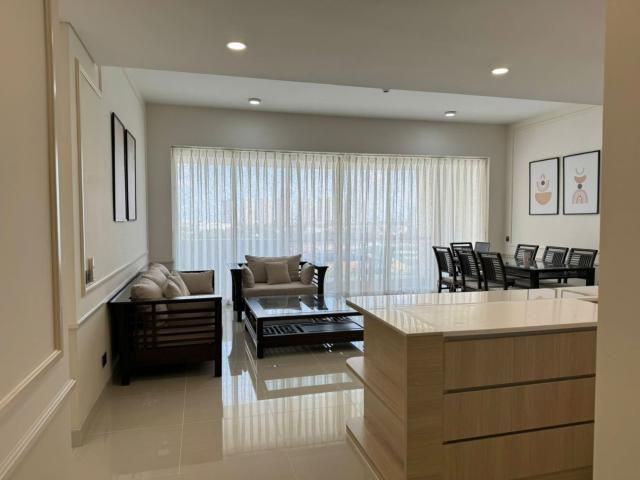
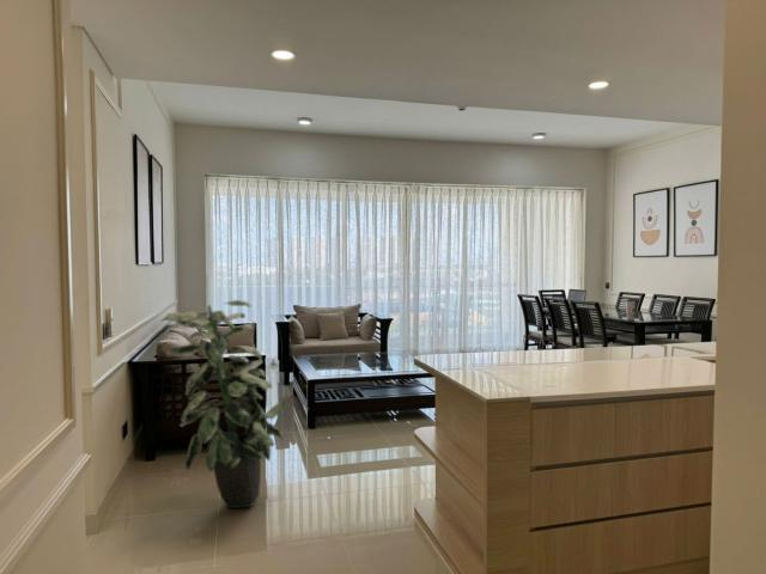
+ indoor plant (227, 404)
